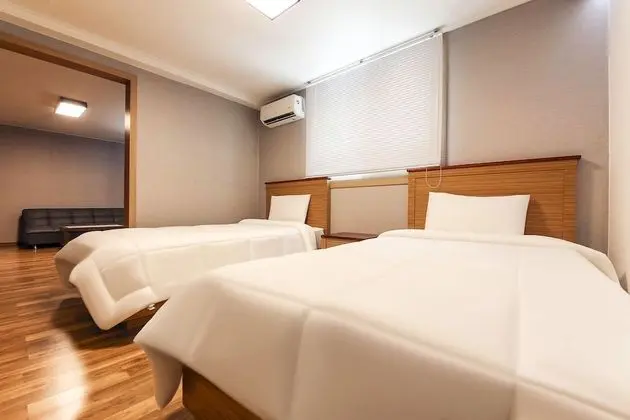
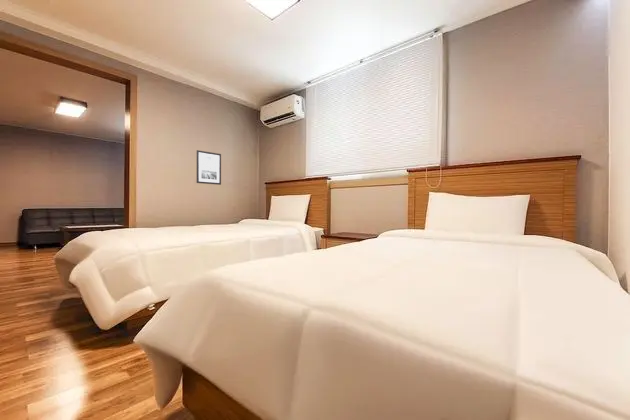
+ wall art (209, 168)
